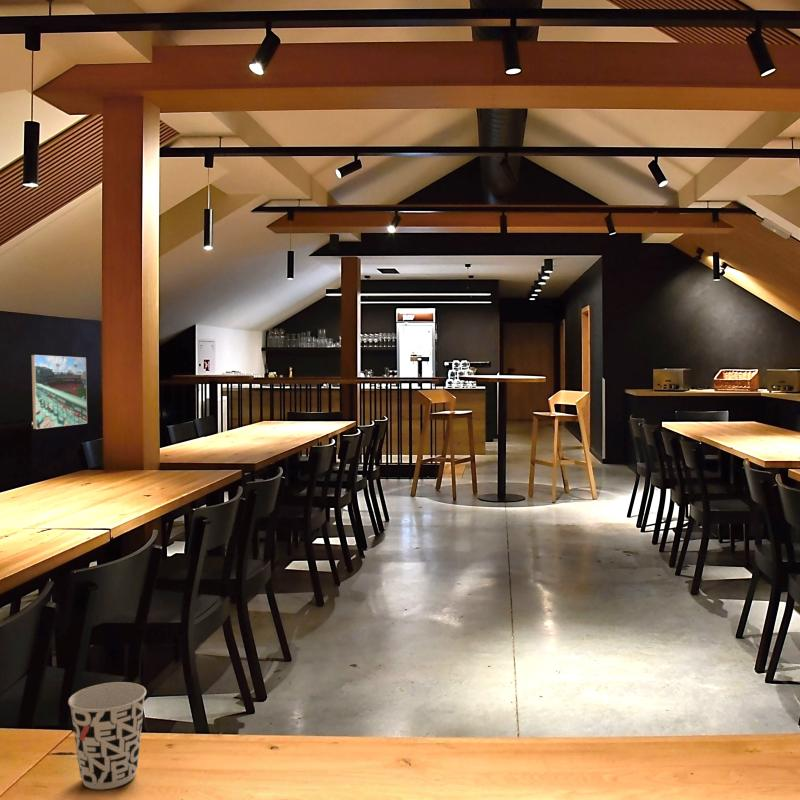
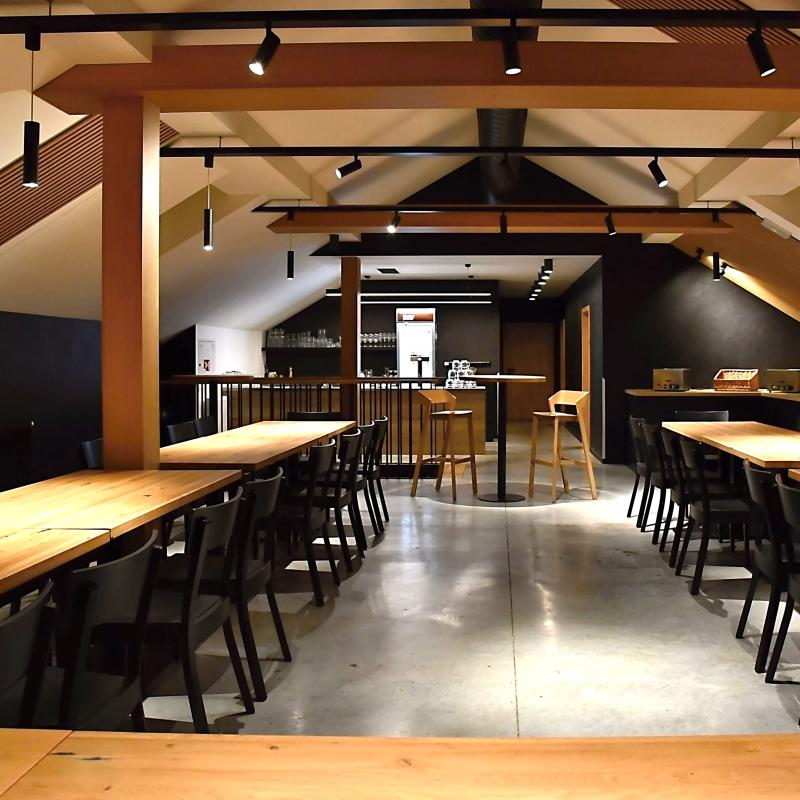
- cup (108, 736)
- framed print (61, 391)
